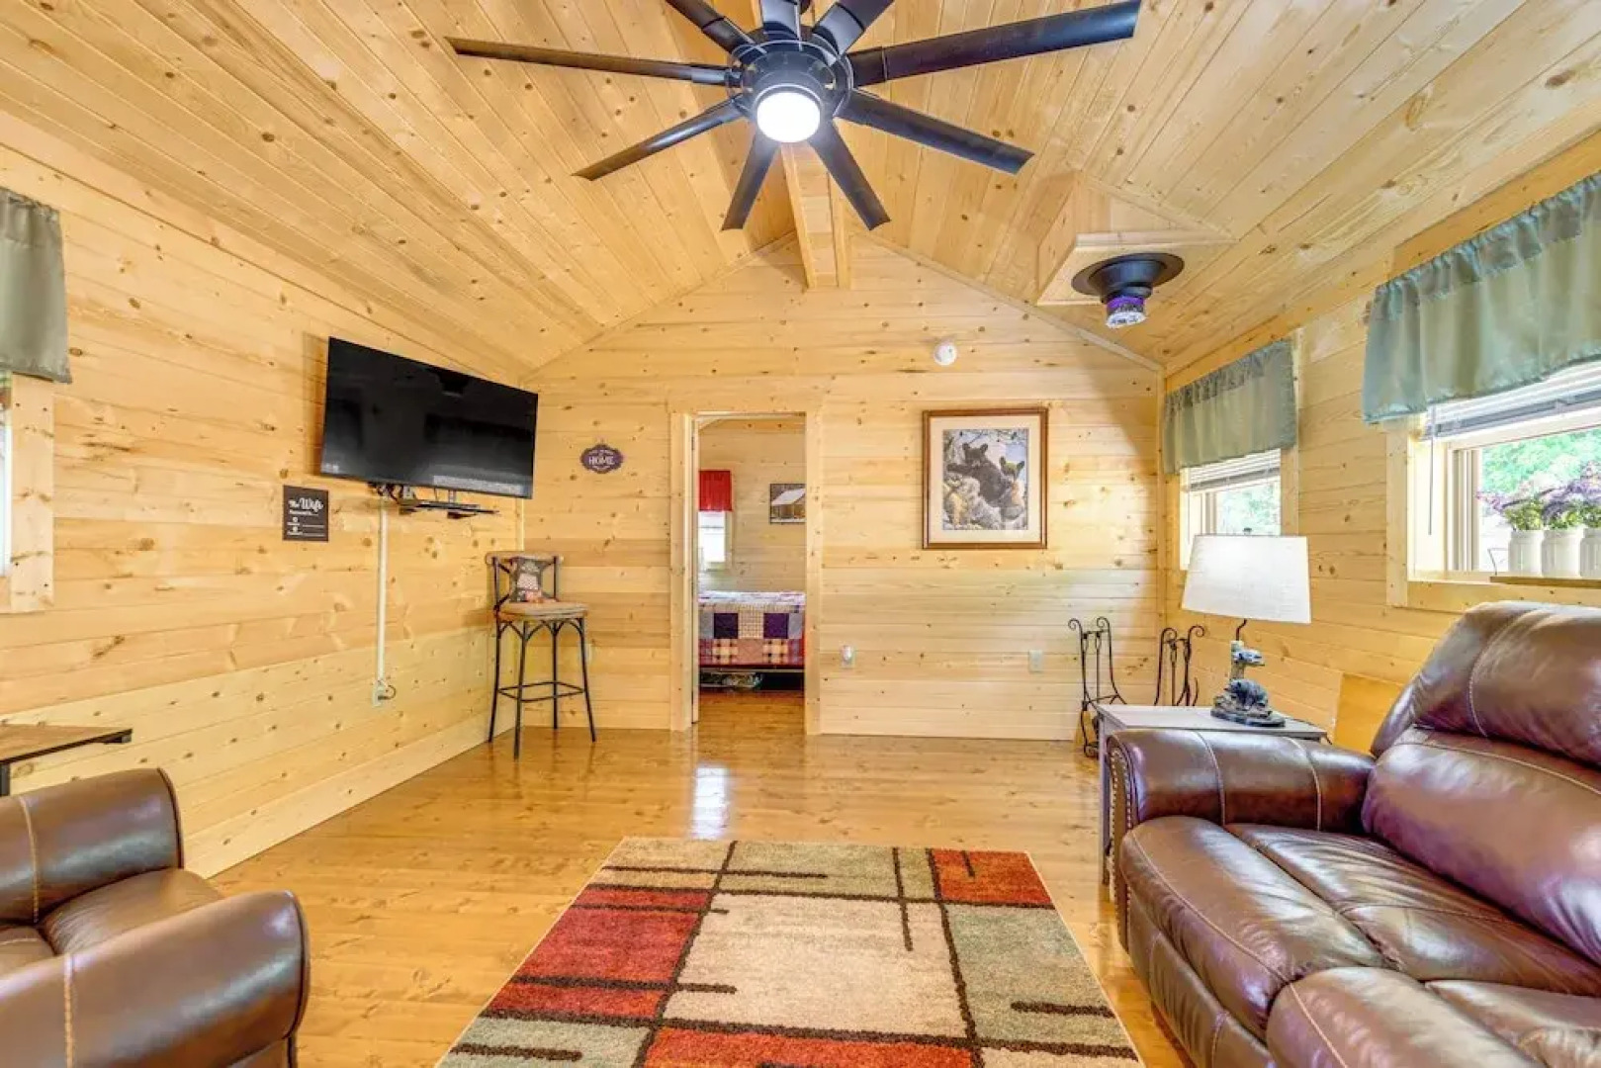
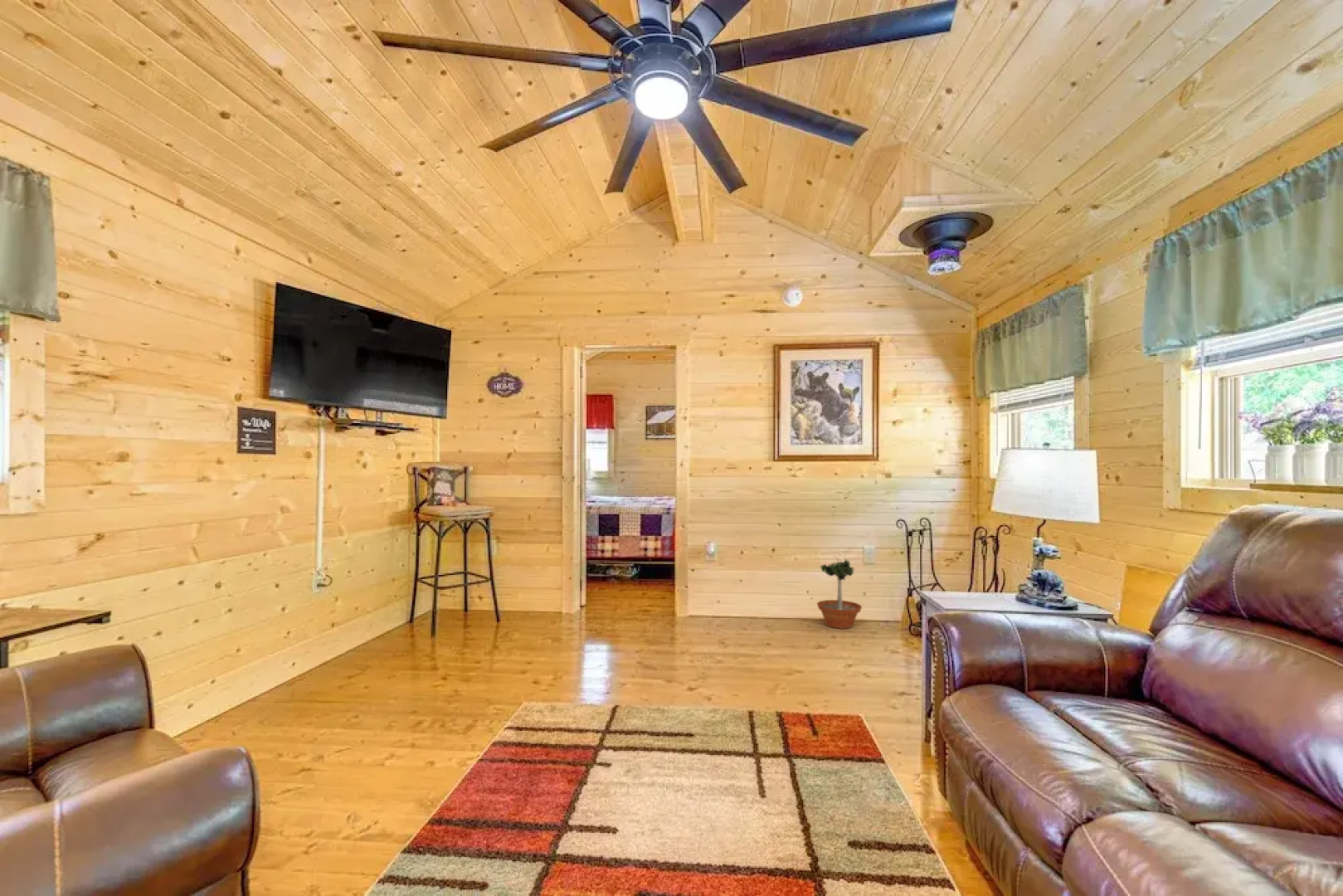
+ potted tree (839, 589)
